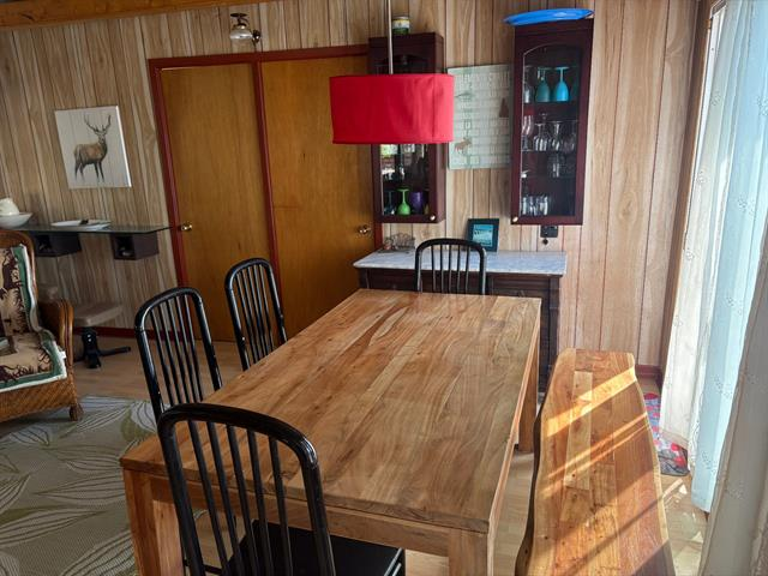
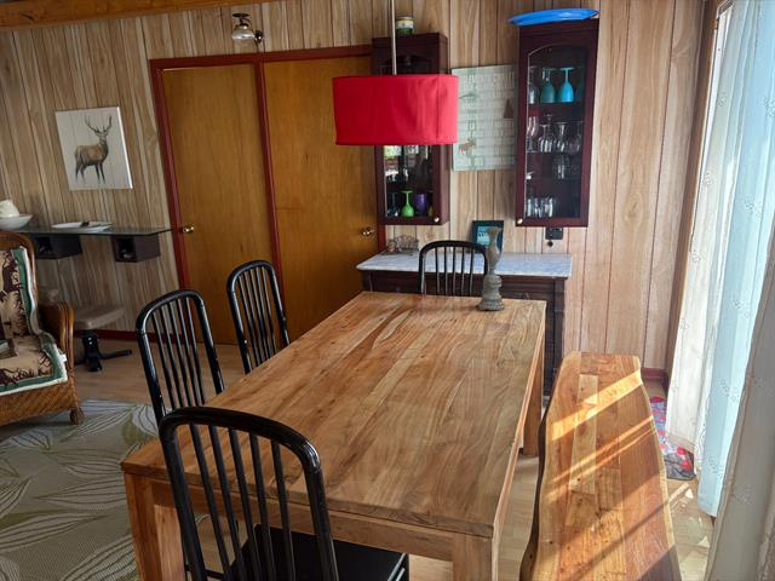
+ candlestick (489, 269)
